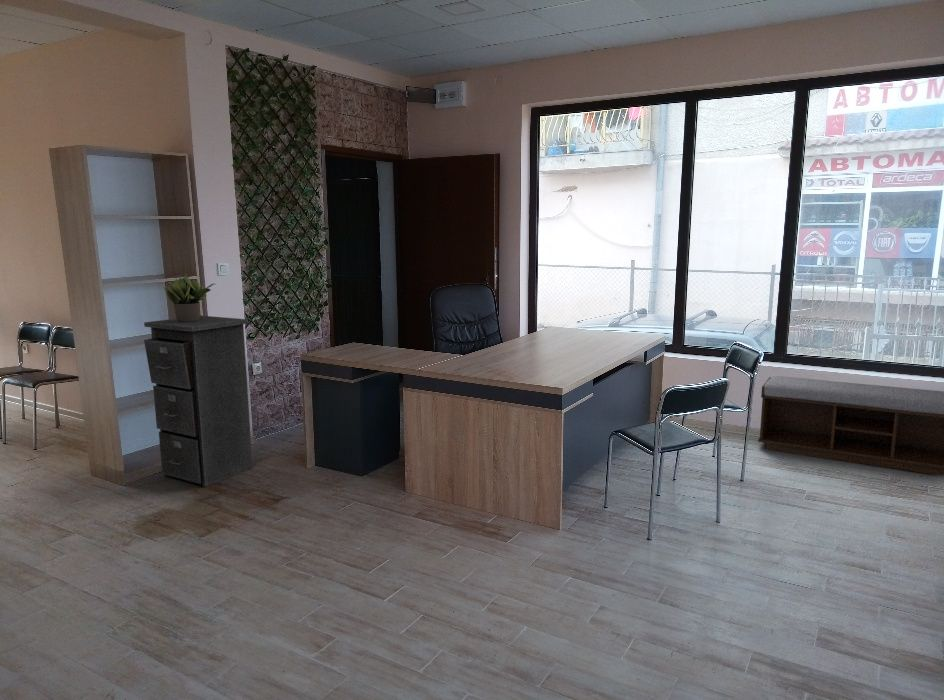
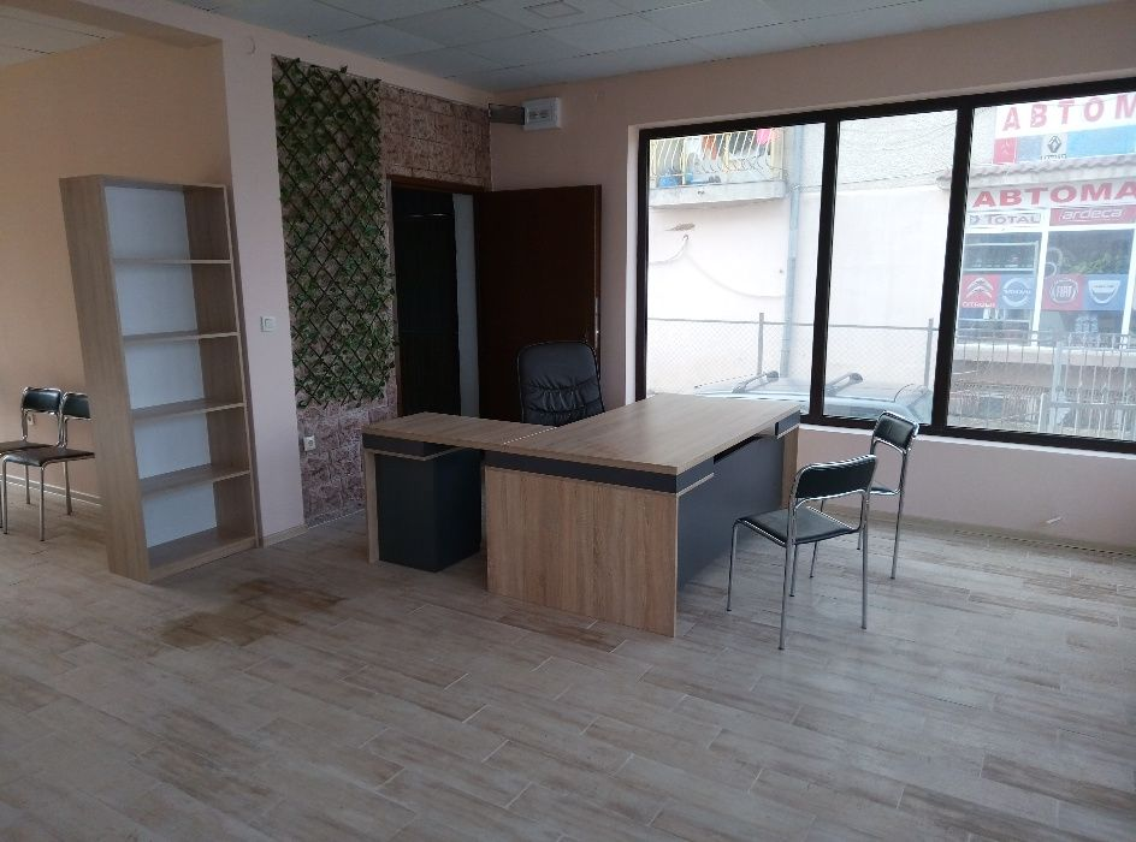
- filing cabinet (197, 399)
- bench (864, 422)
- potted plant (192, 296)
